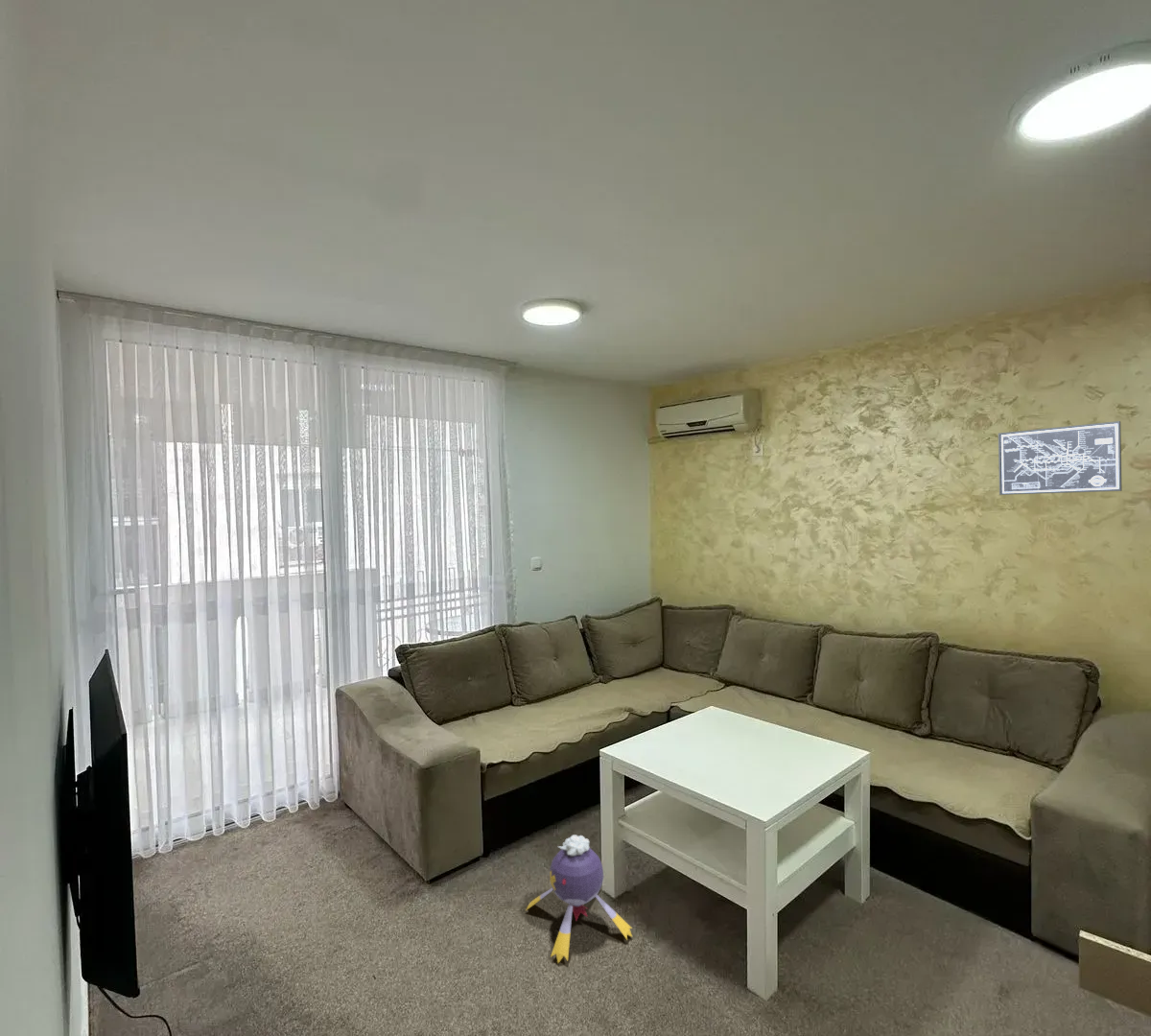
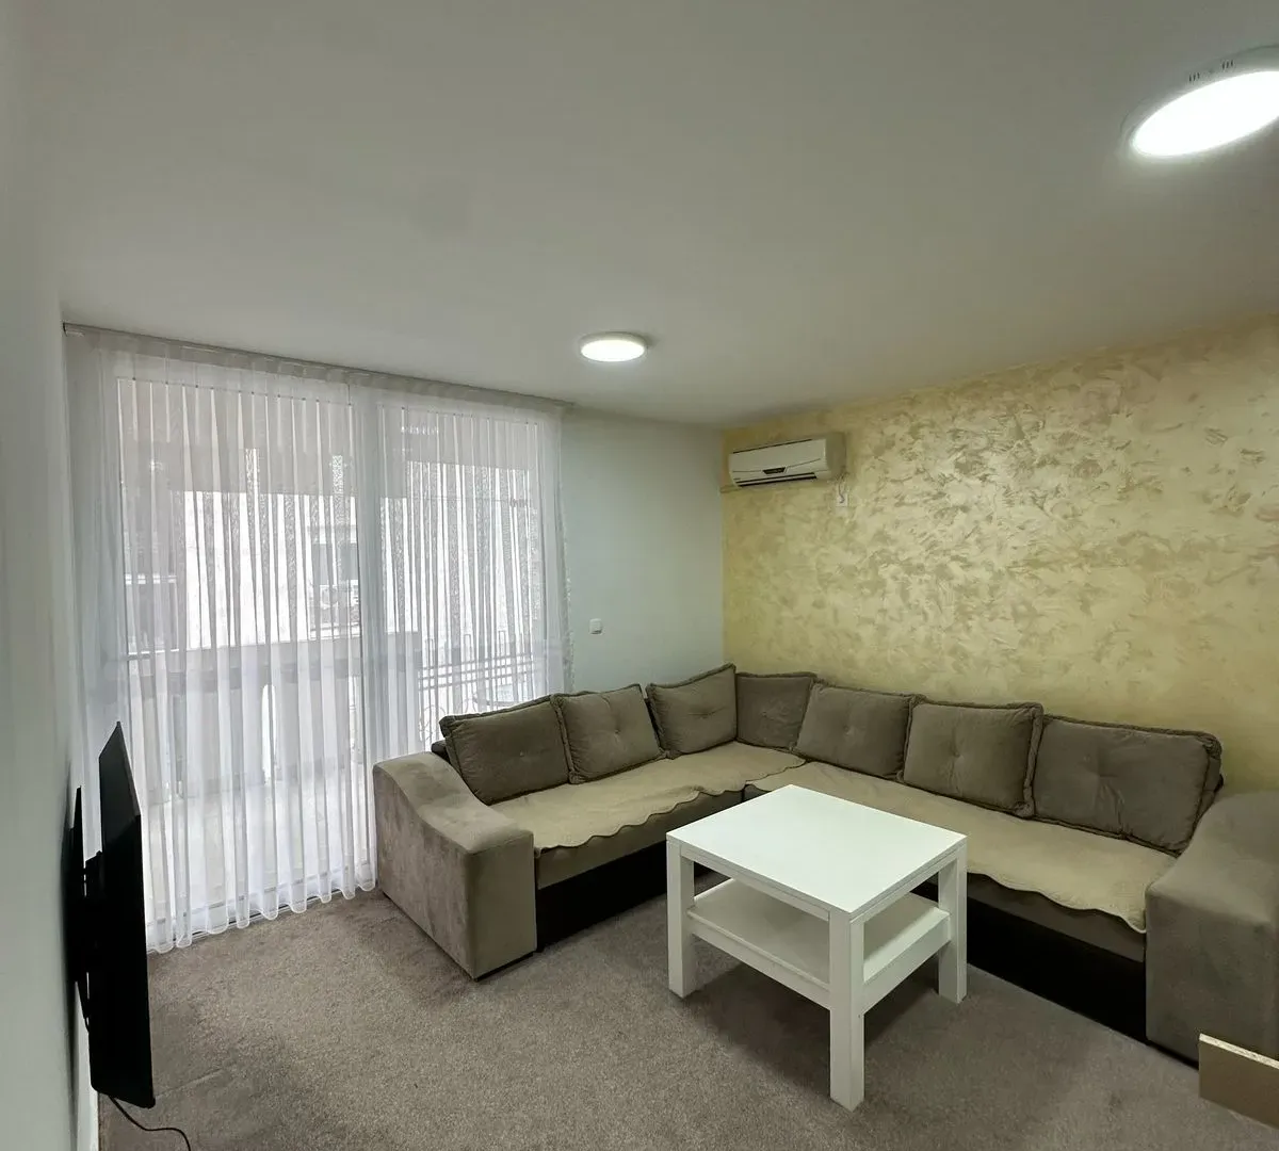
- wall art (1056, 459)
- plush toy (576, 879)
